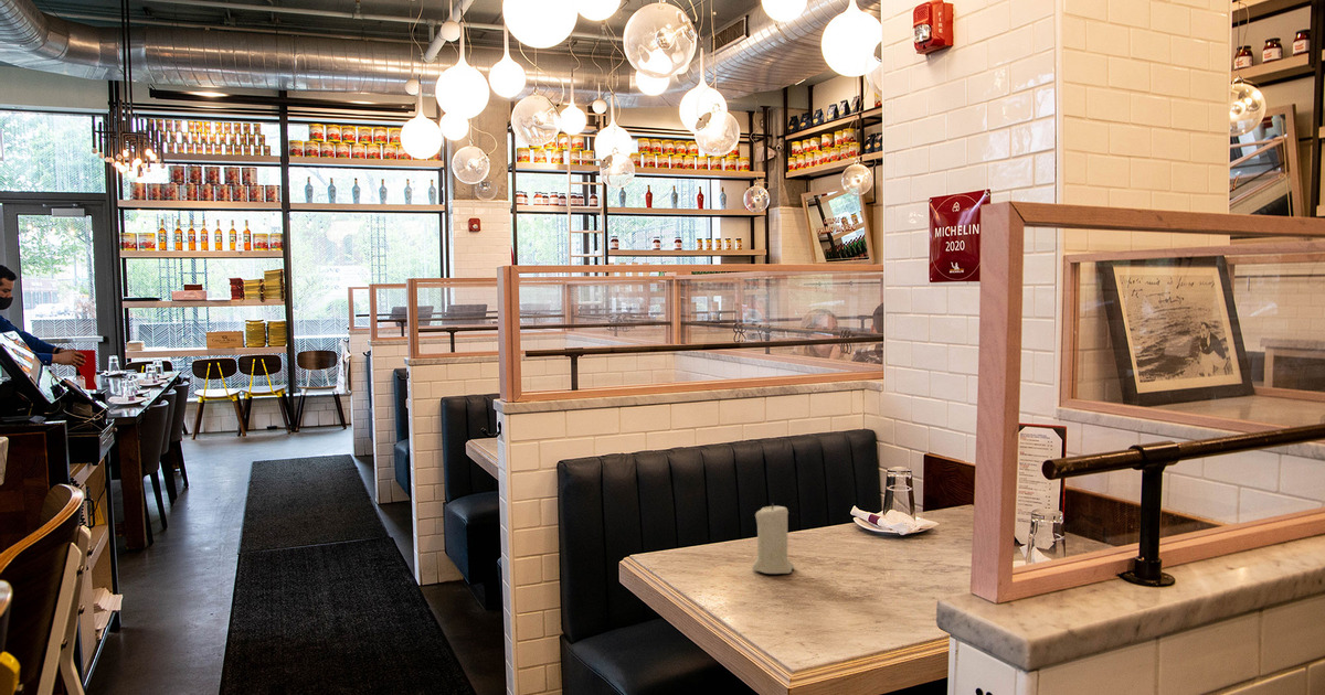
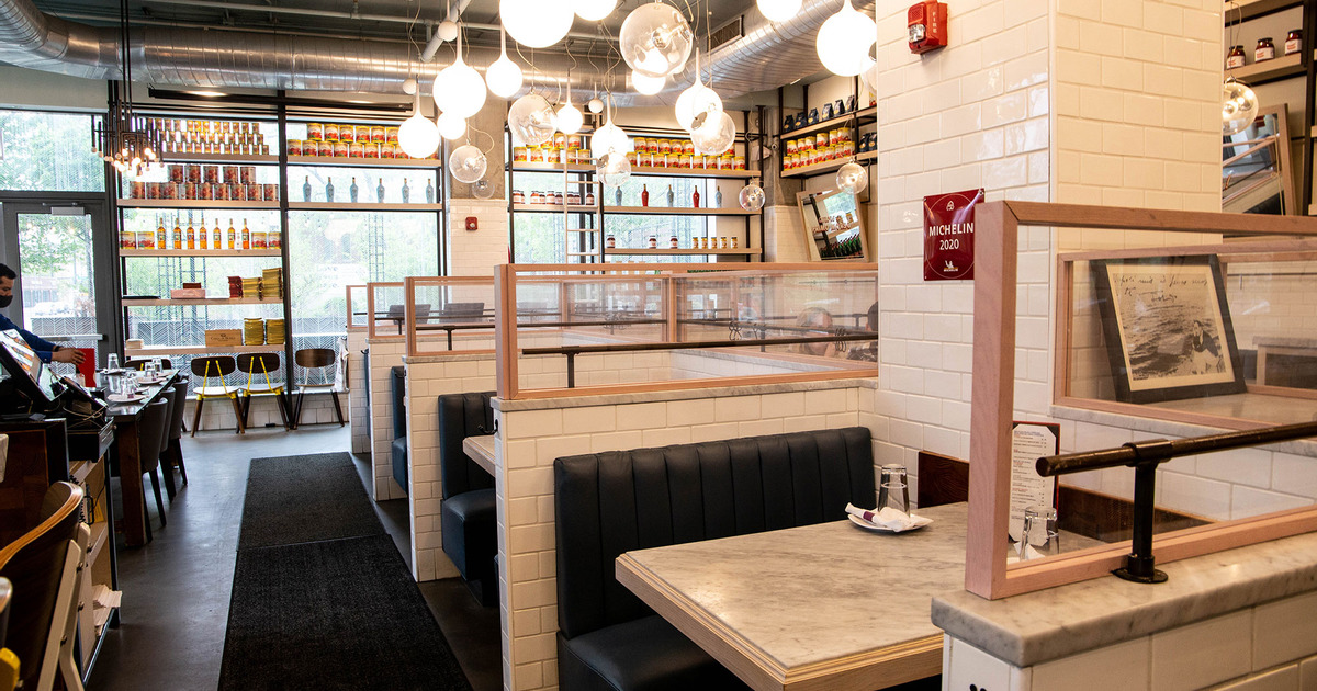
- candle (773, 536)
